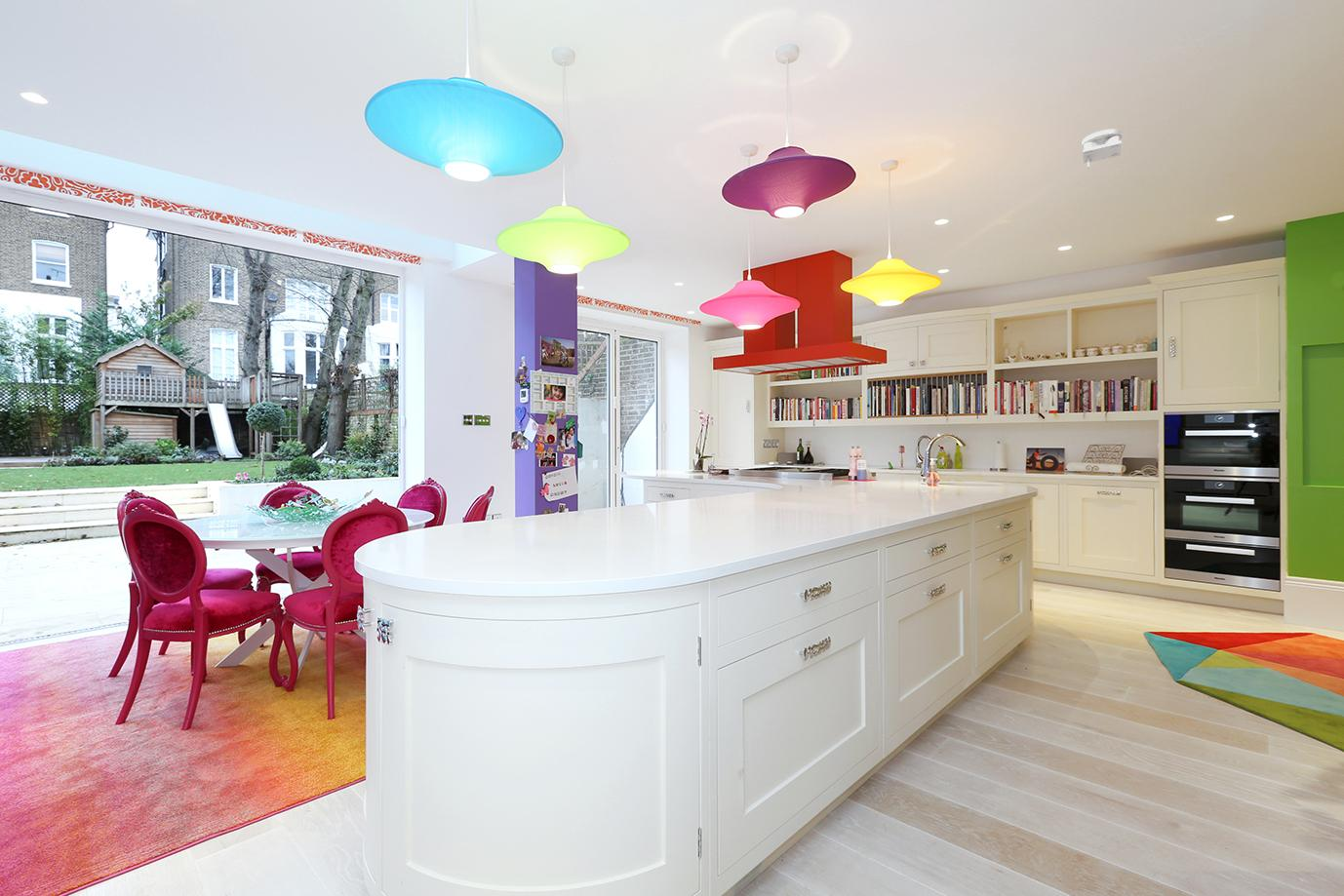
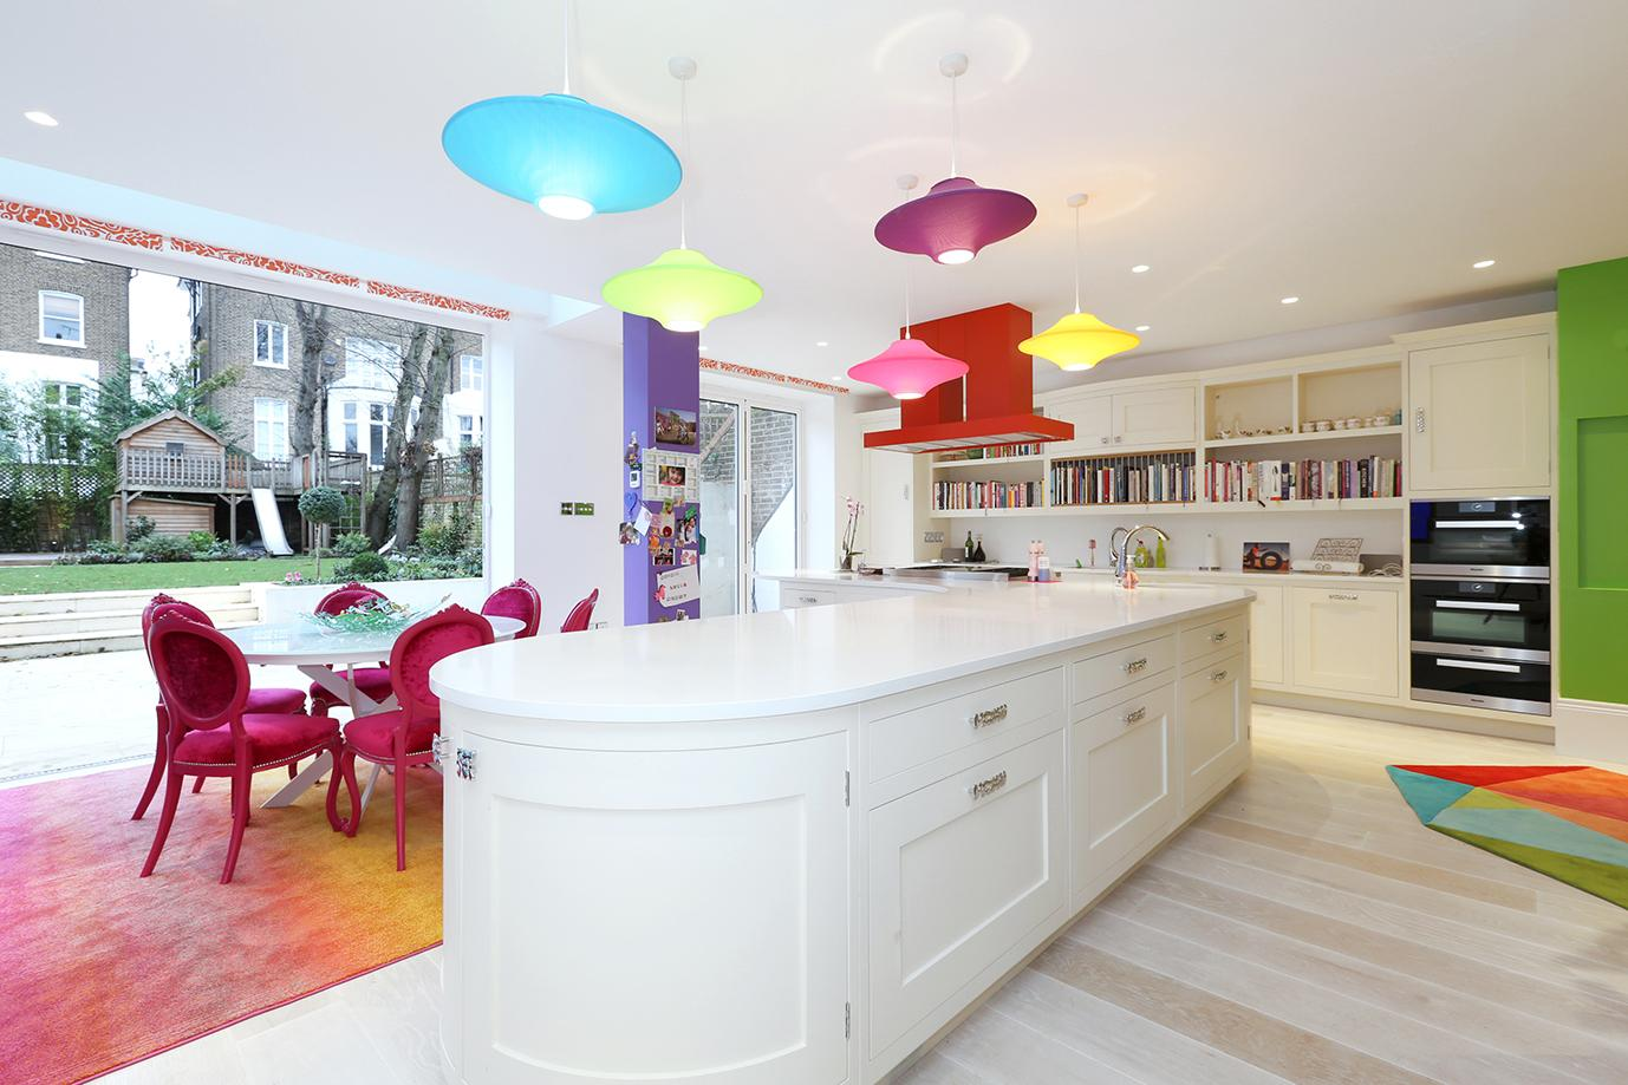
- smoke detector (1101, 151)
